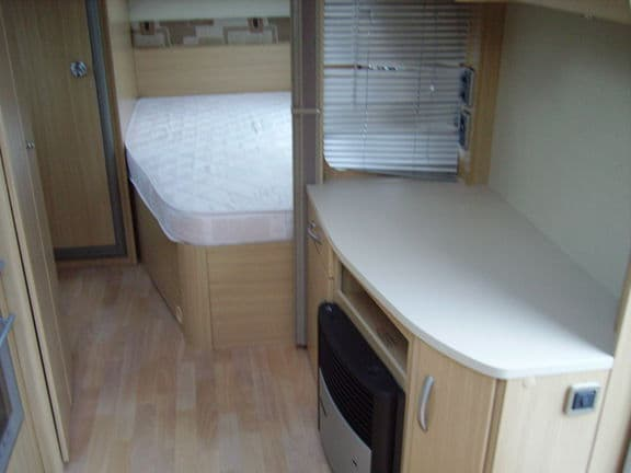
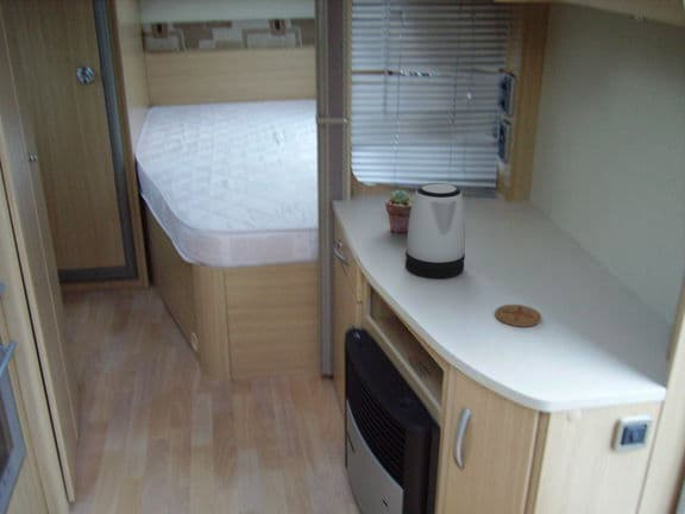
+ coaster (517, 314)
+ potted succulent (401, 209)
+ kettle (434, 224)
